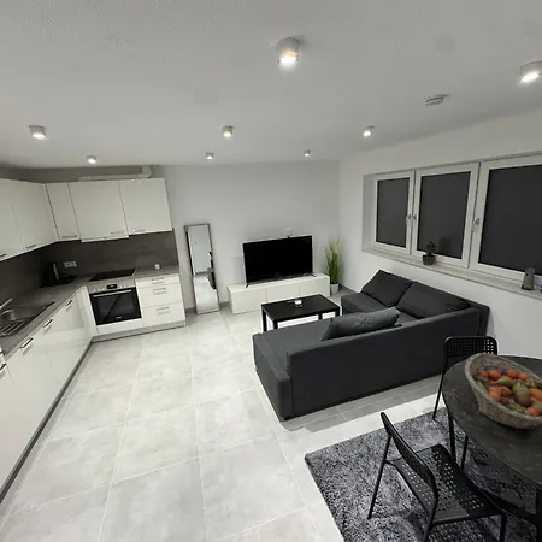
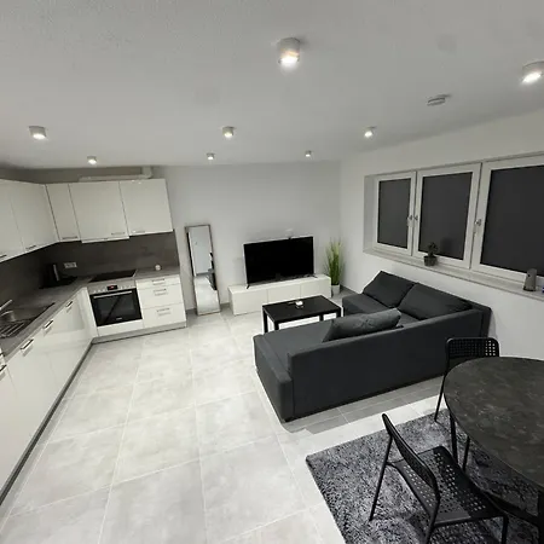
- fruit basket (507, 389)
